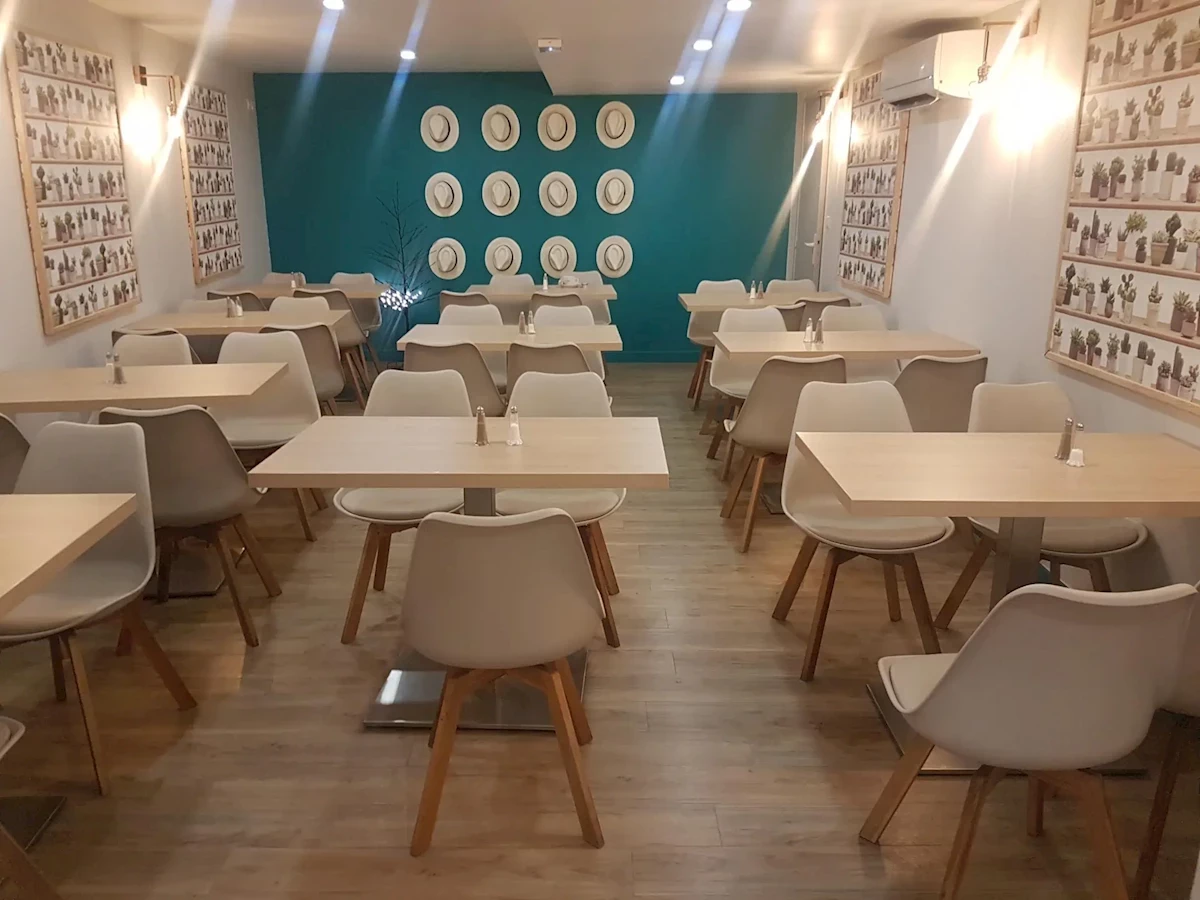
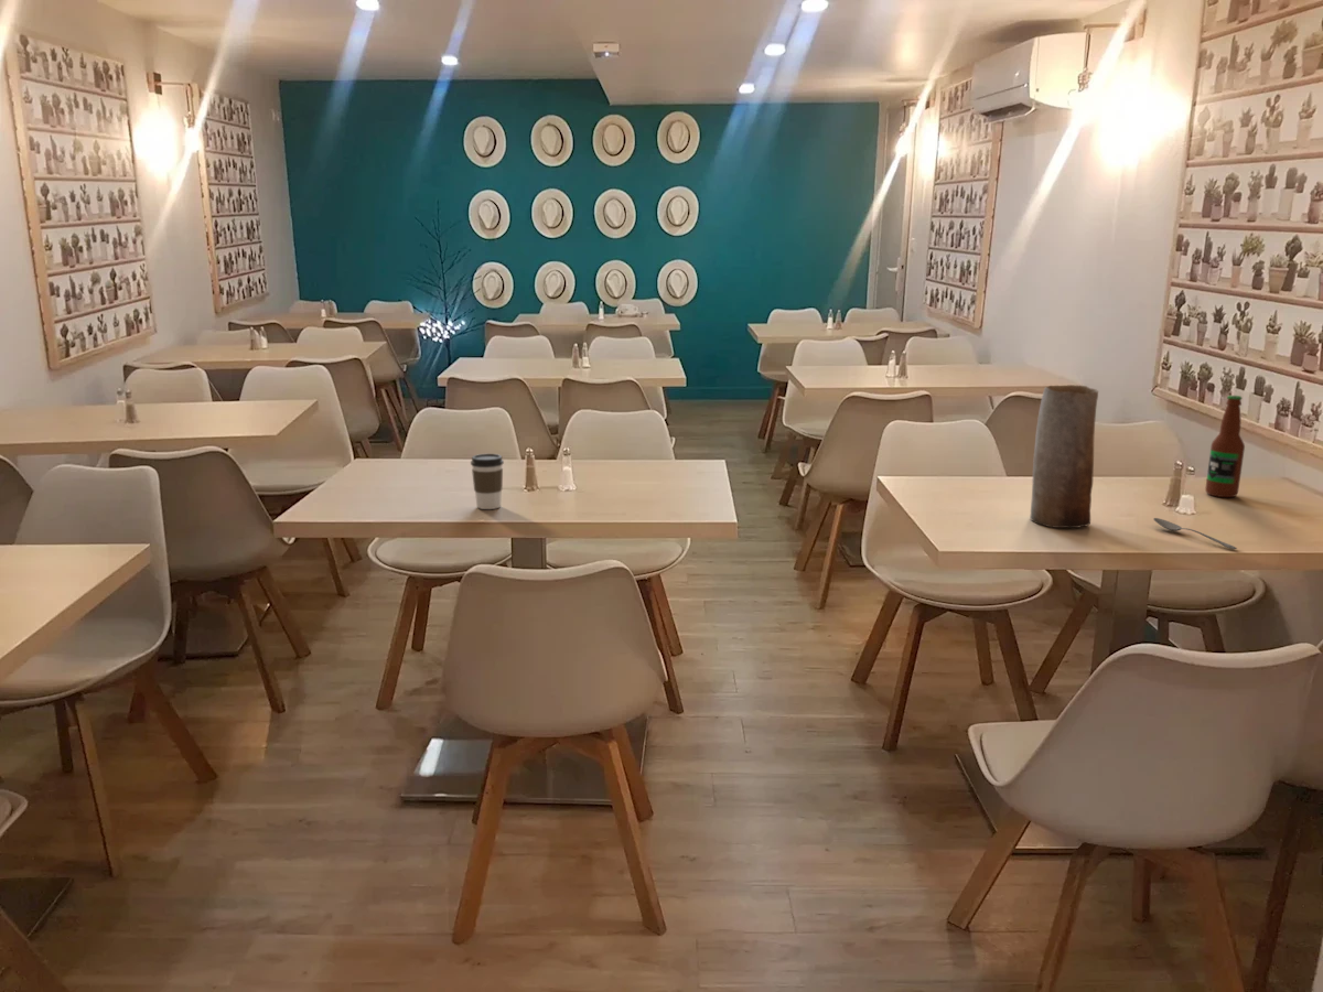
+ bottle (1227, 445)
+ vase (1064, 456)
+ coffee cup (487, 482)
+ spoon (1195, 531)
